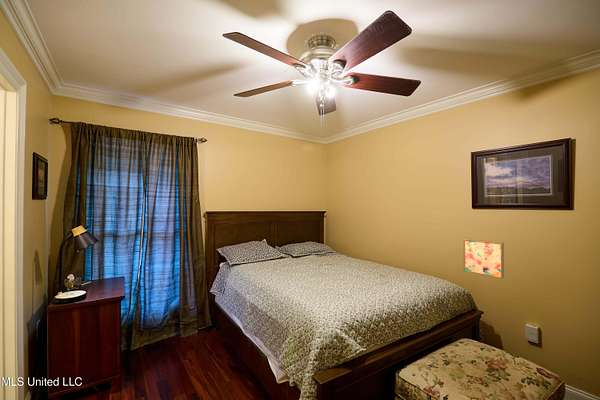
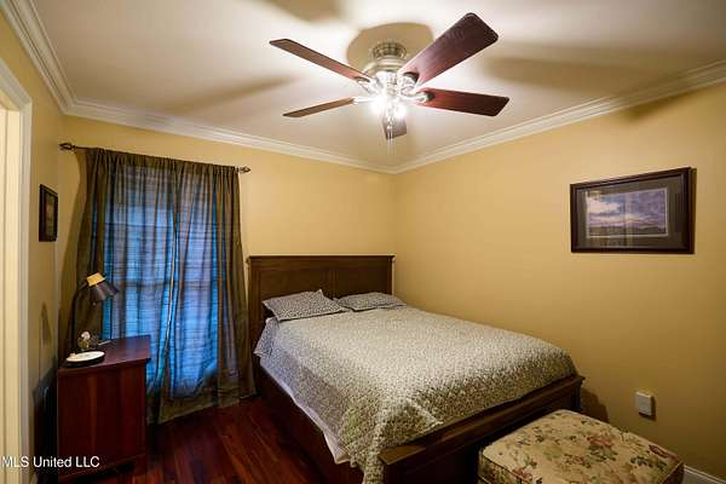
- wall art (482, 257)
